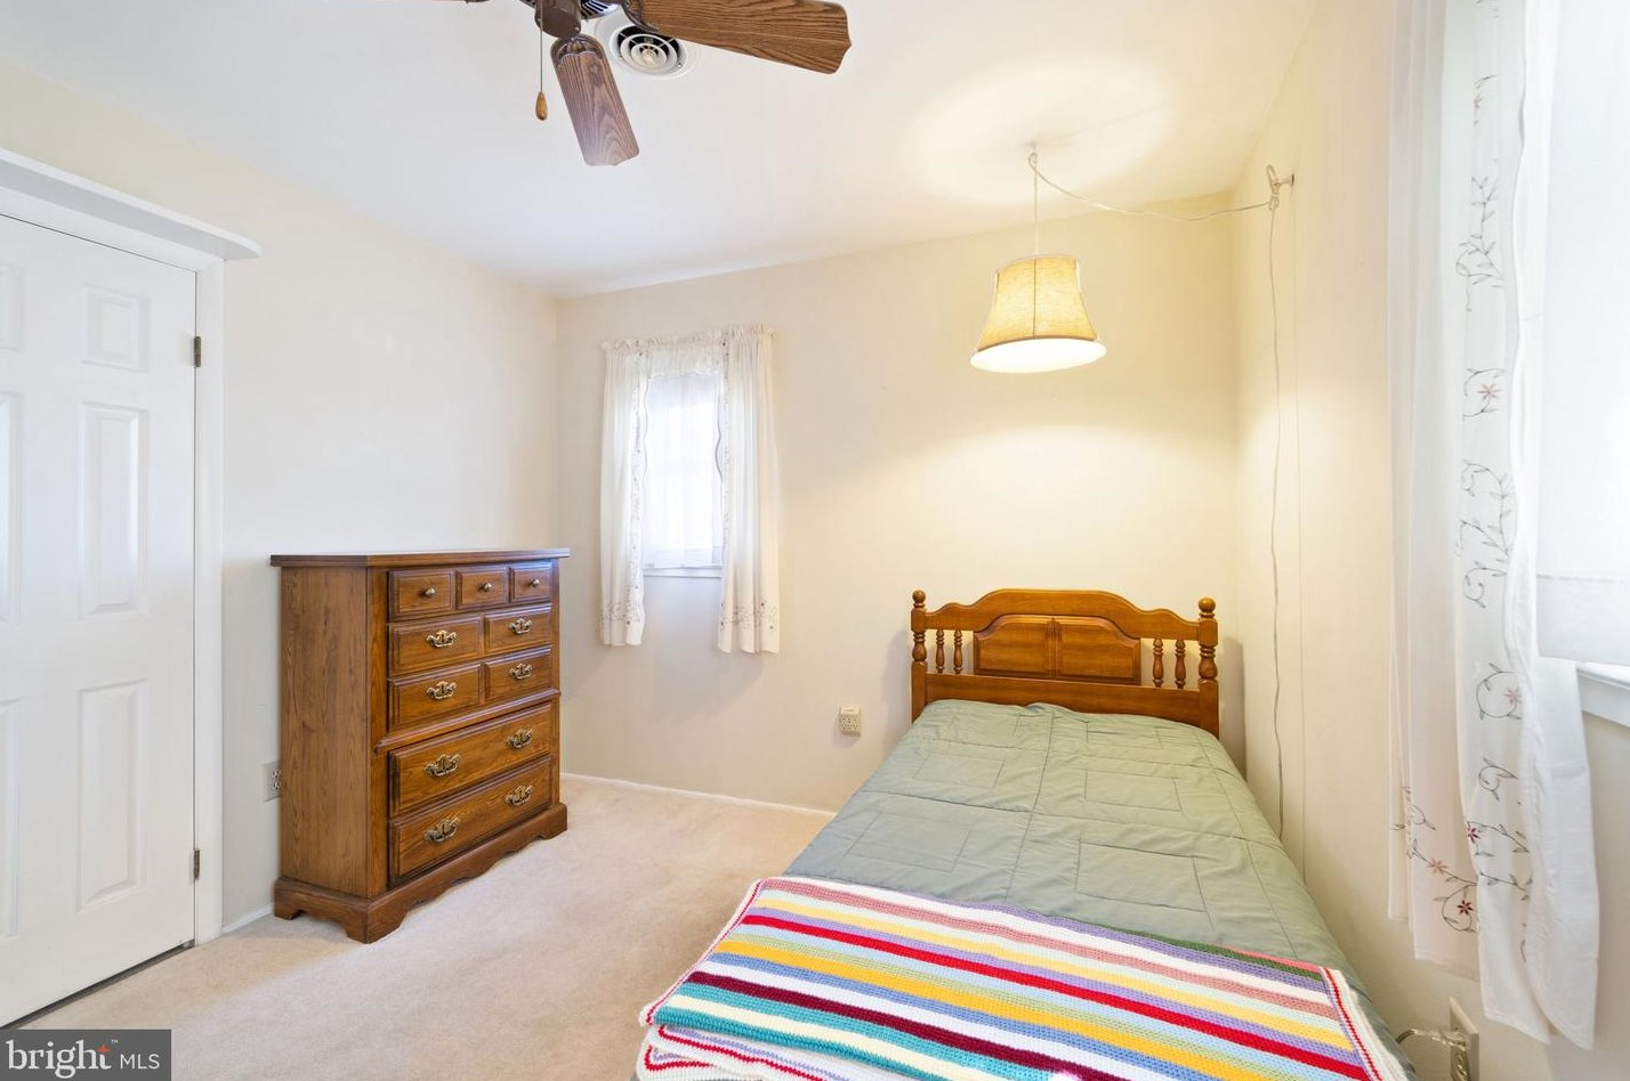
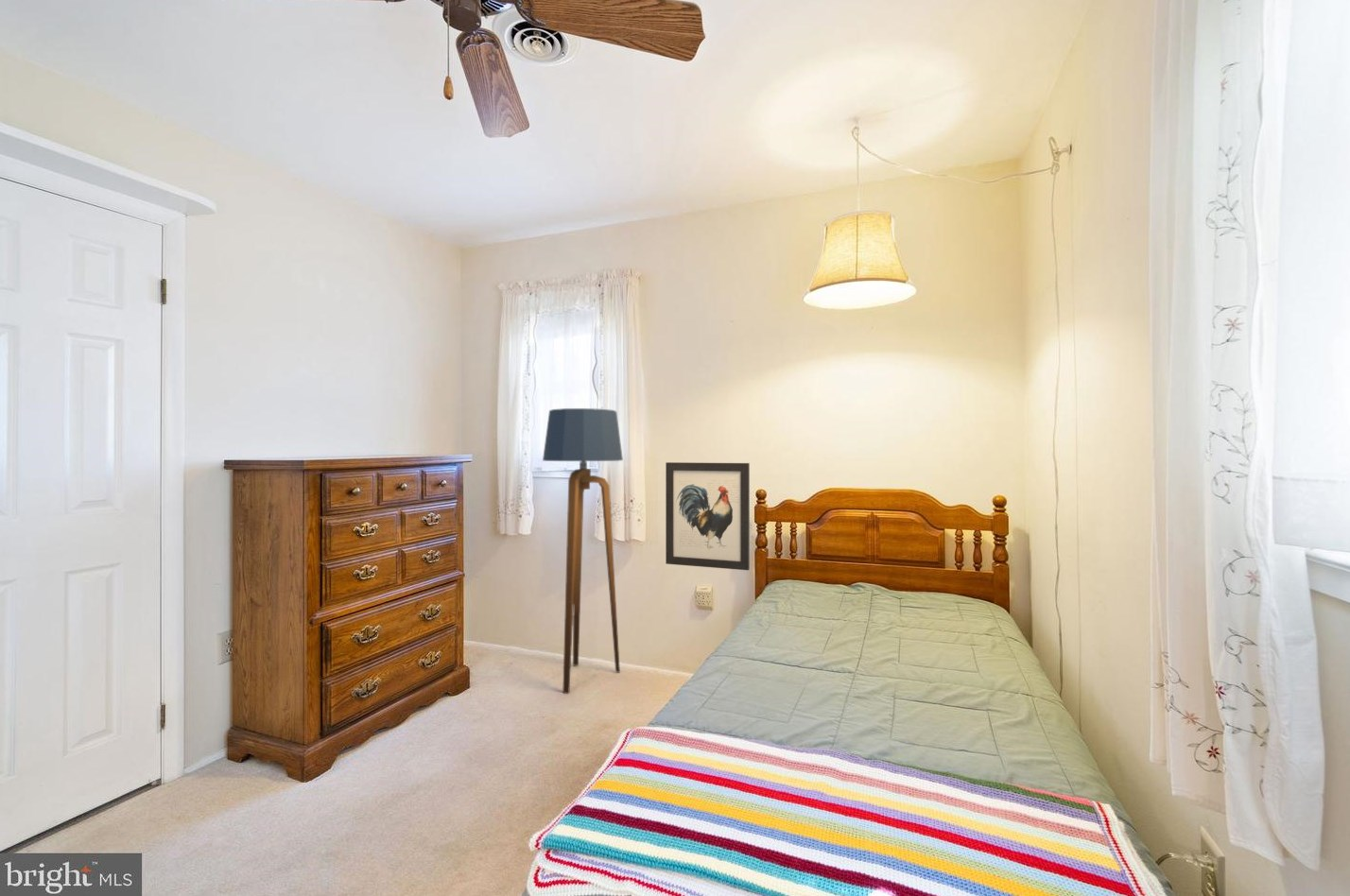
+ floor lamp (581, 544)
+ wall art (706, 514)
